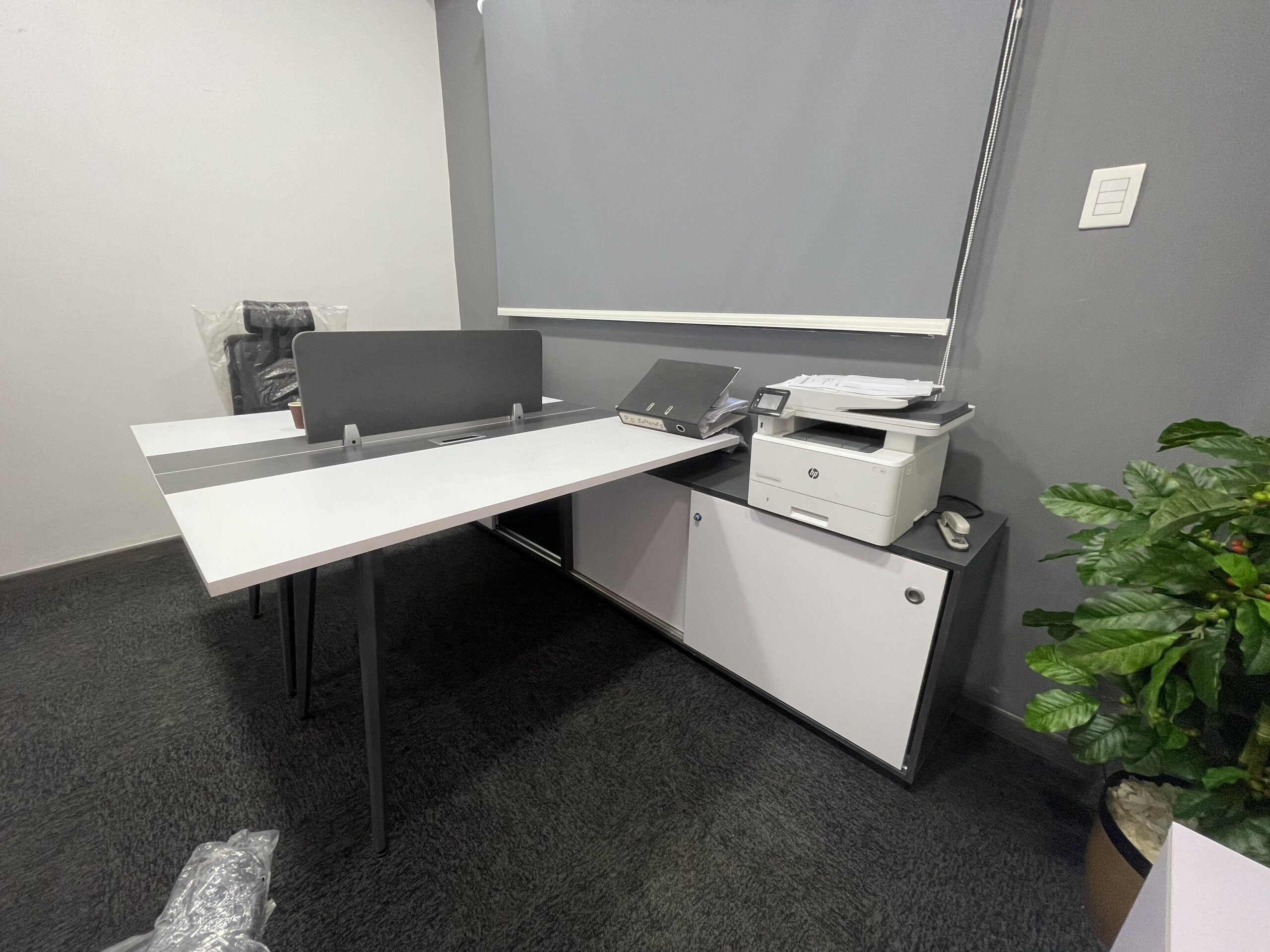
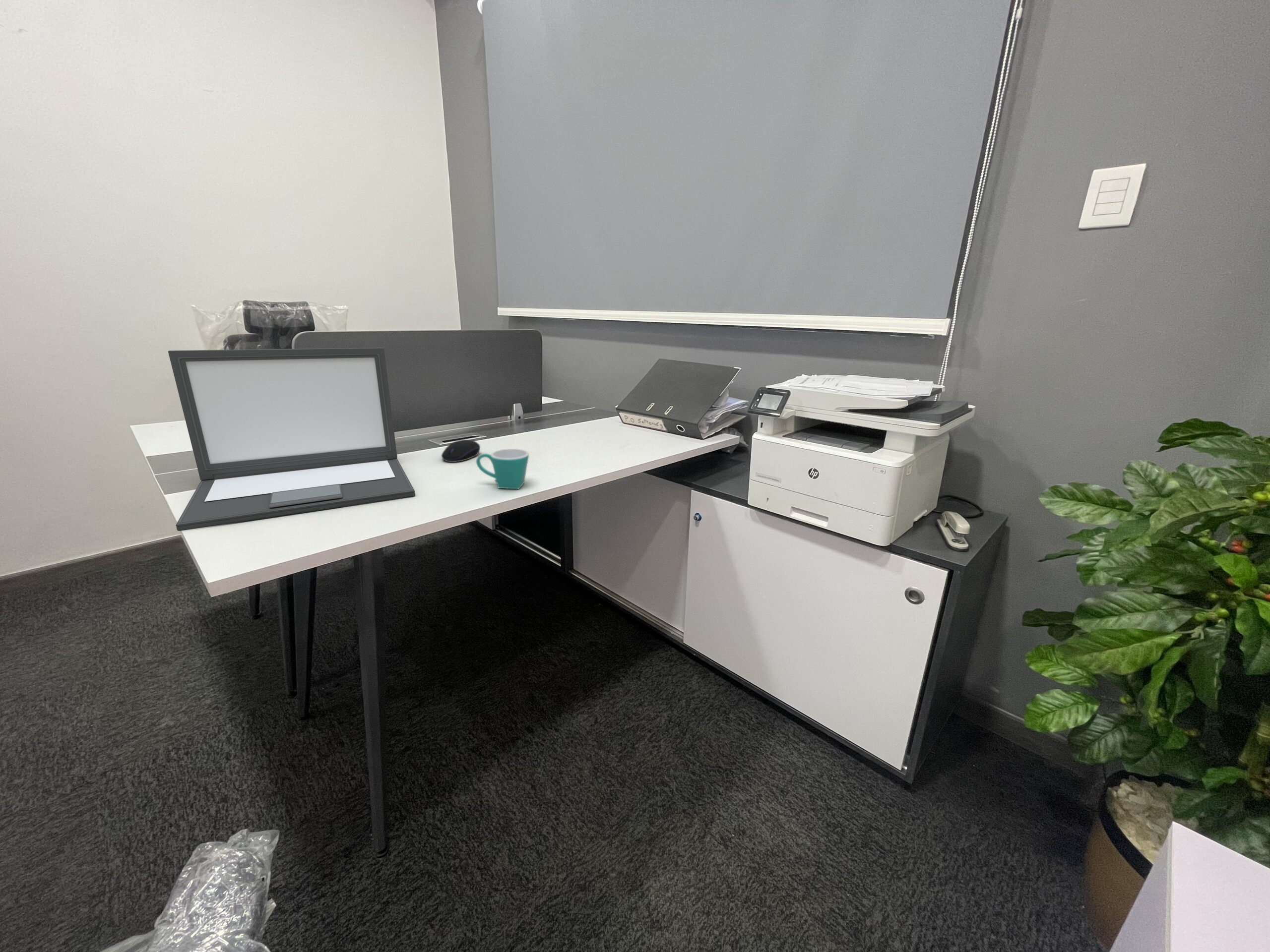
+ computer mouse (461, 449)
+ laptop (296, 425)
+ mug (503, 469)
